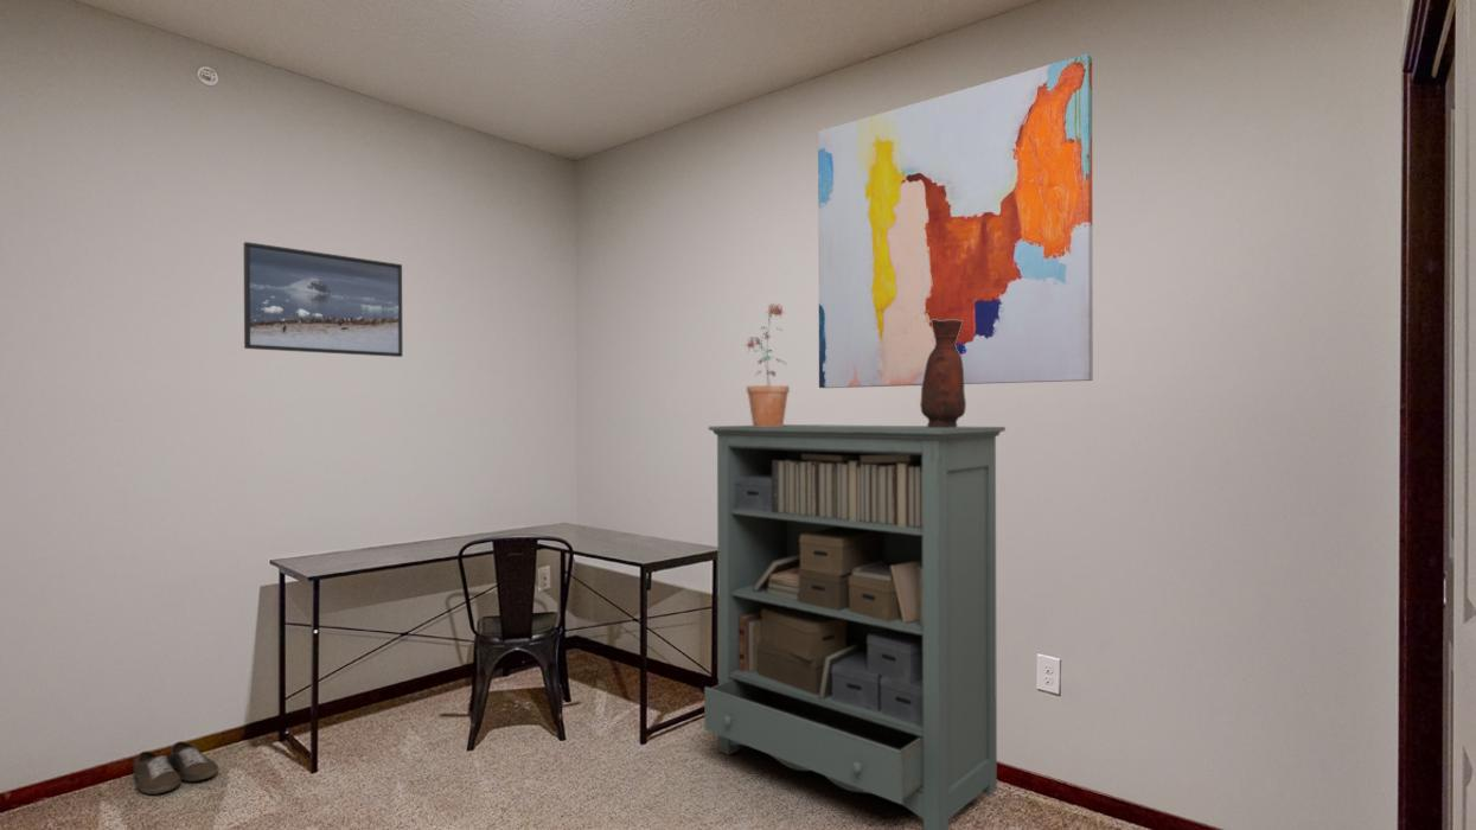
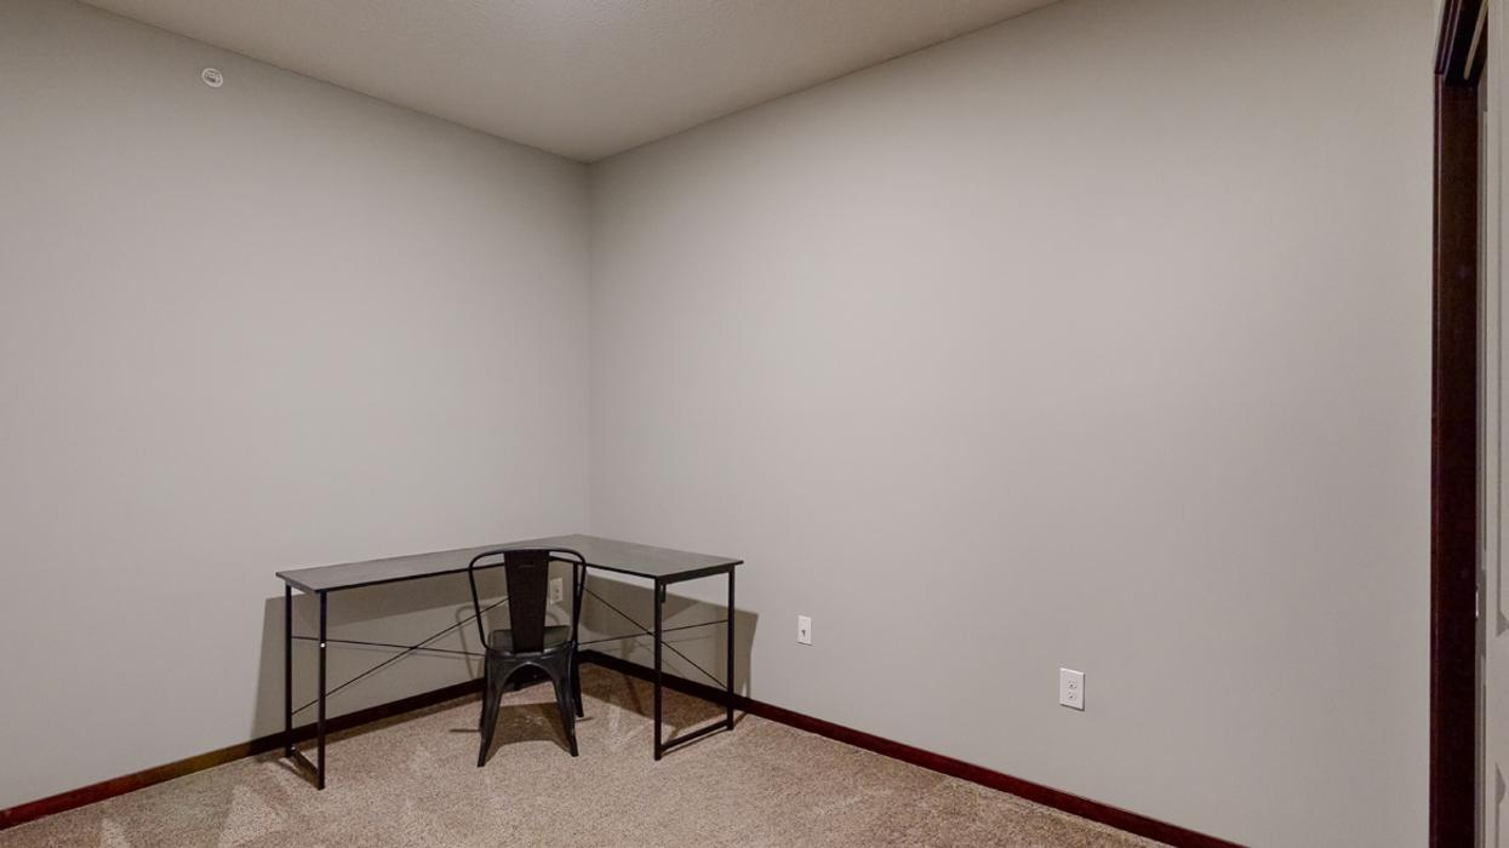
- shoe (173, 765)
- wall art (939, 242)
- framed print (328, 304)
- potted plant (765, 363)
- vase (944, 372)
- bookshelf (837, 601)
